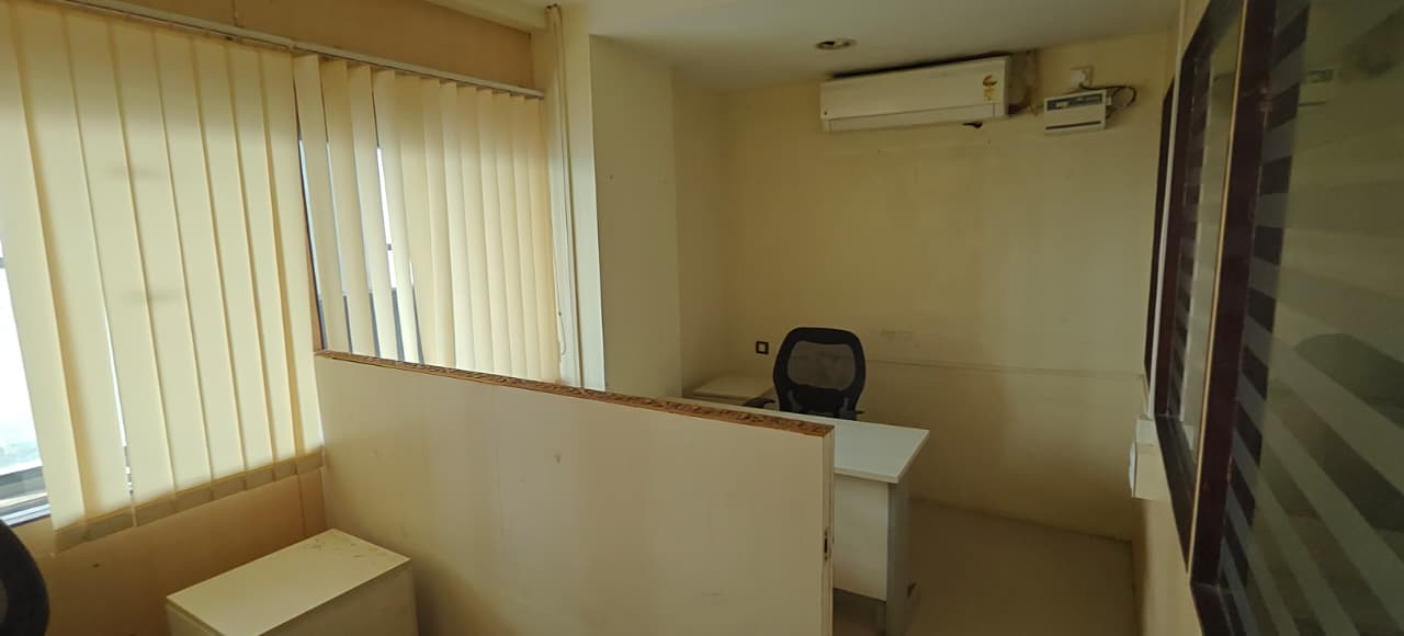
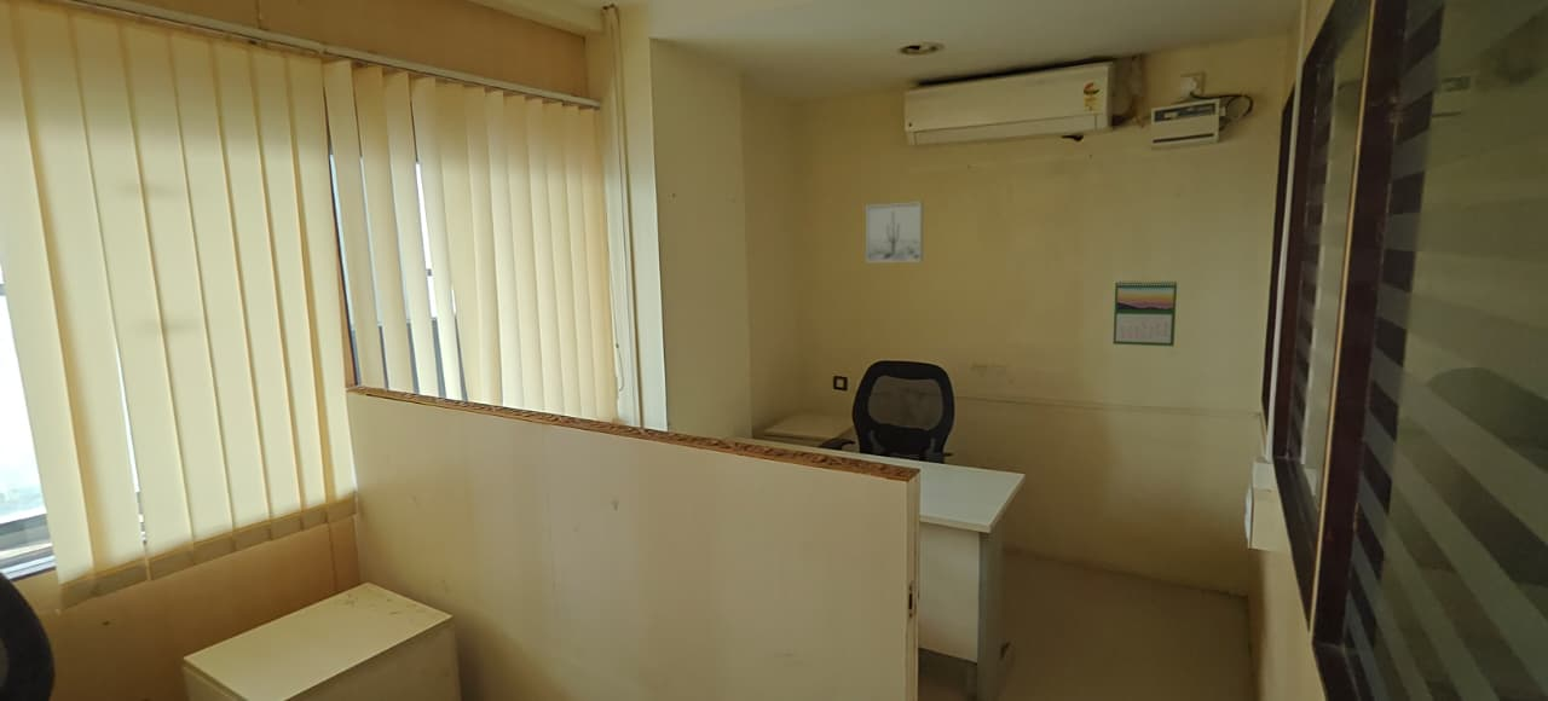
+ calendar (1144, 312)
+ wall art (894, 233)
